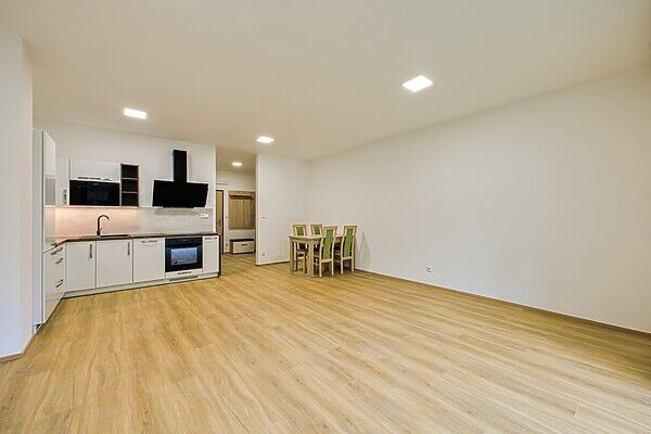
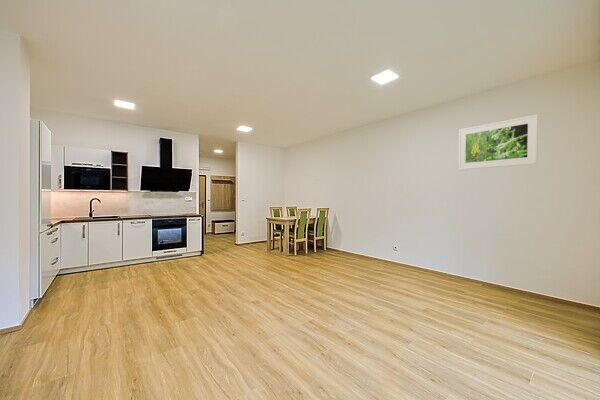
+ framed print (494, 144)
